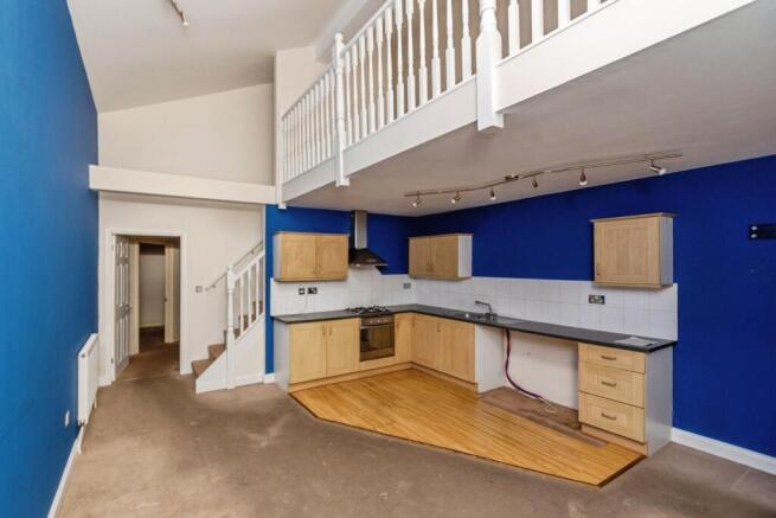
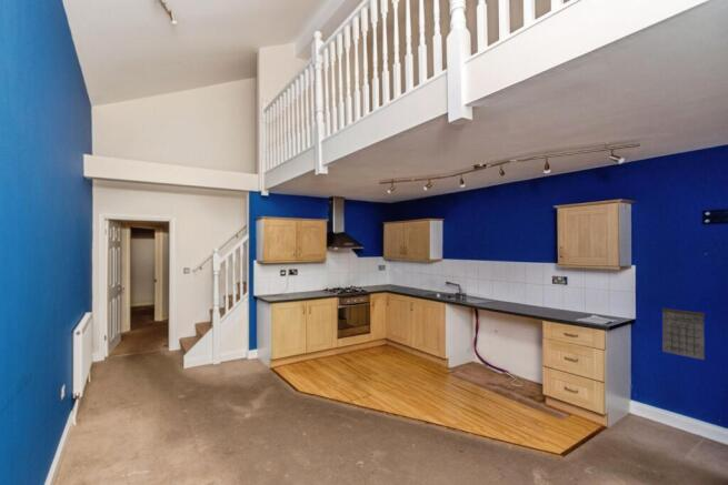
+ calendar (682, 327)
